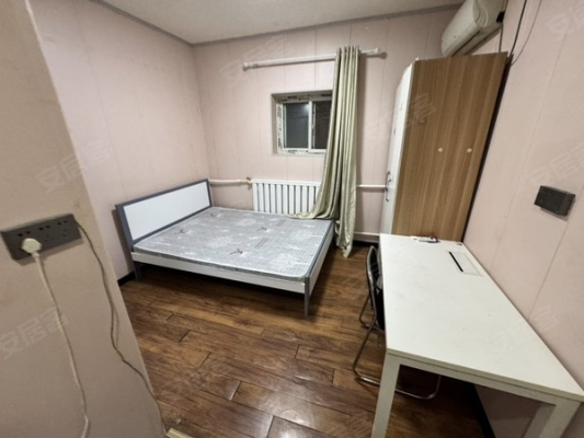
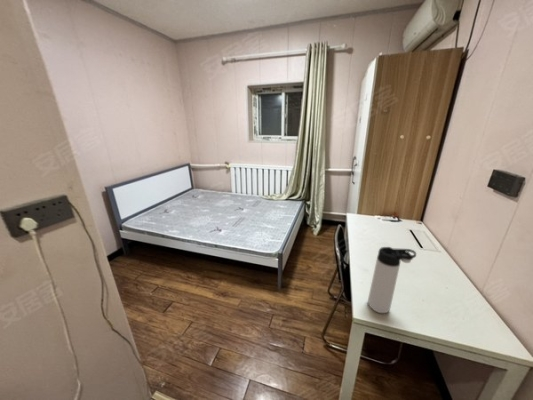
+ thermos bottle (389, 280)
